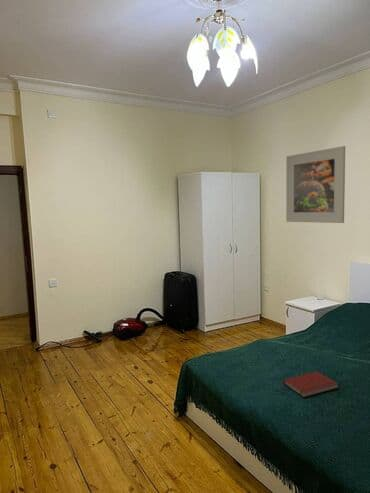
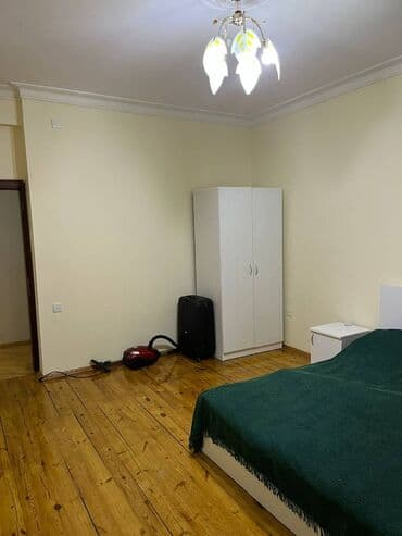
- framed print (313, 187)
- book (310, 383)
